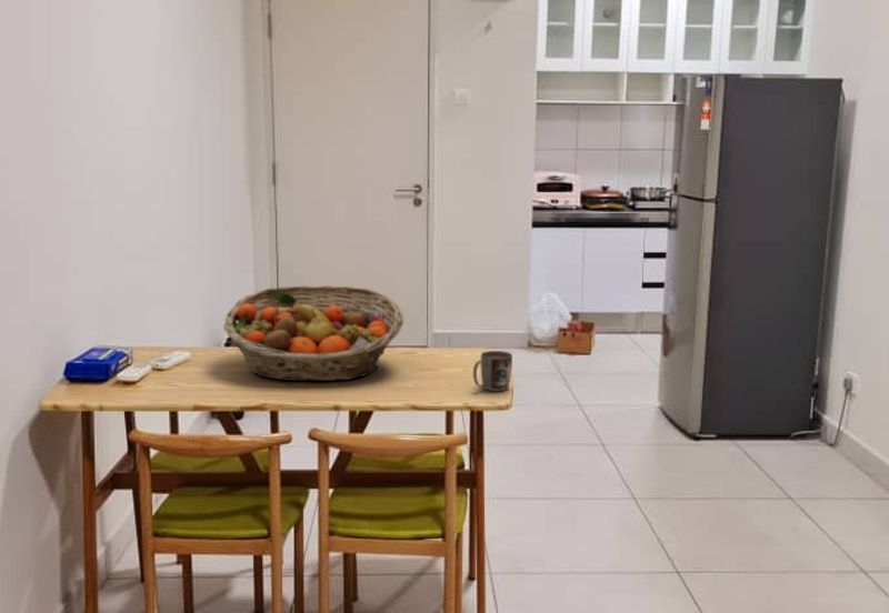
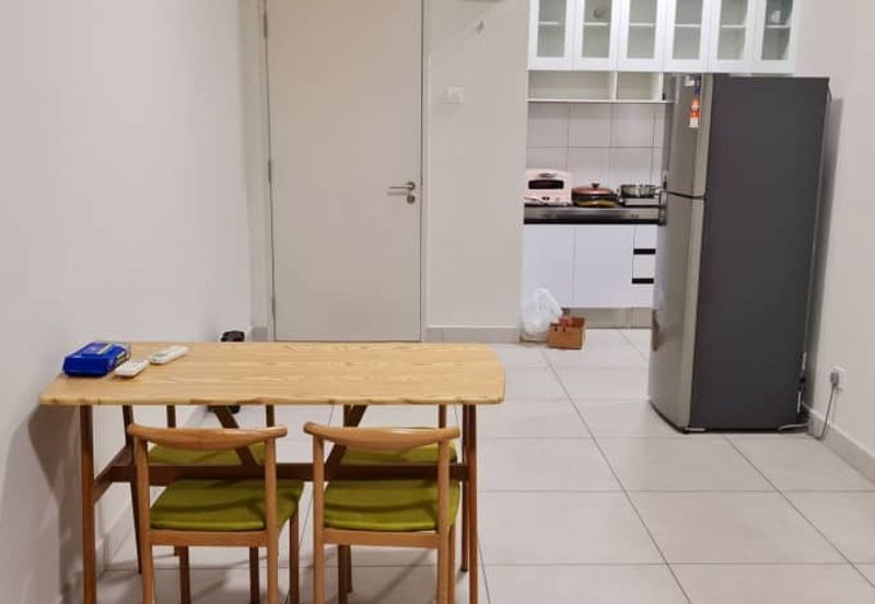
- fruit basket (314, 331)
- mug (490, 372)
